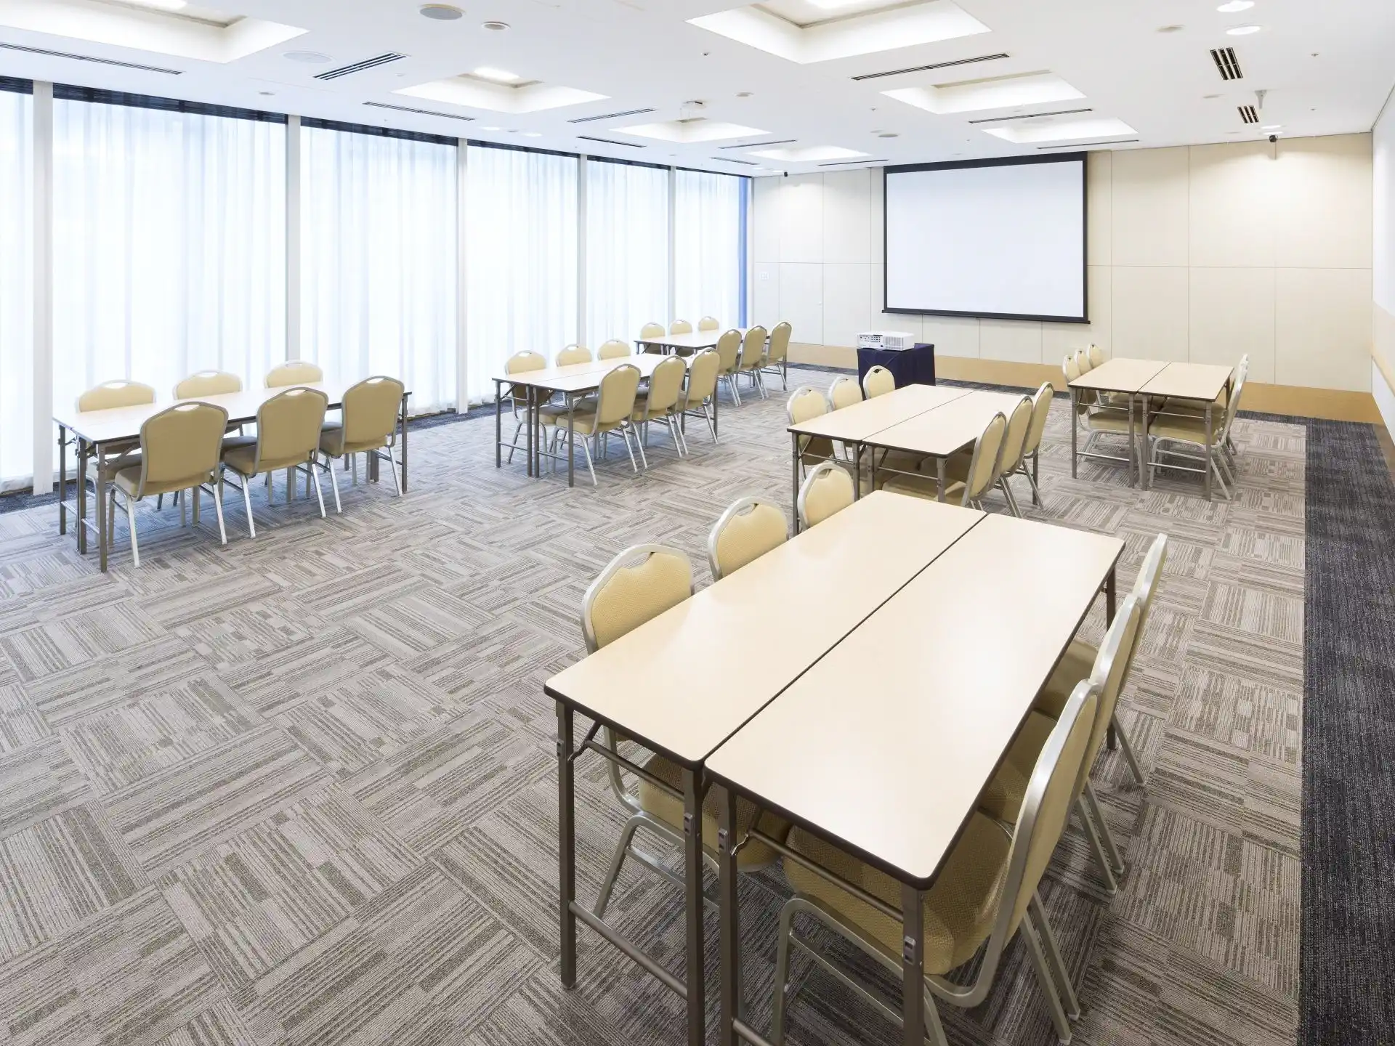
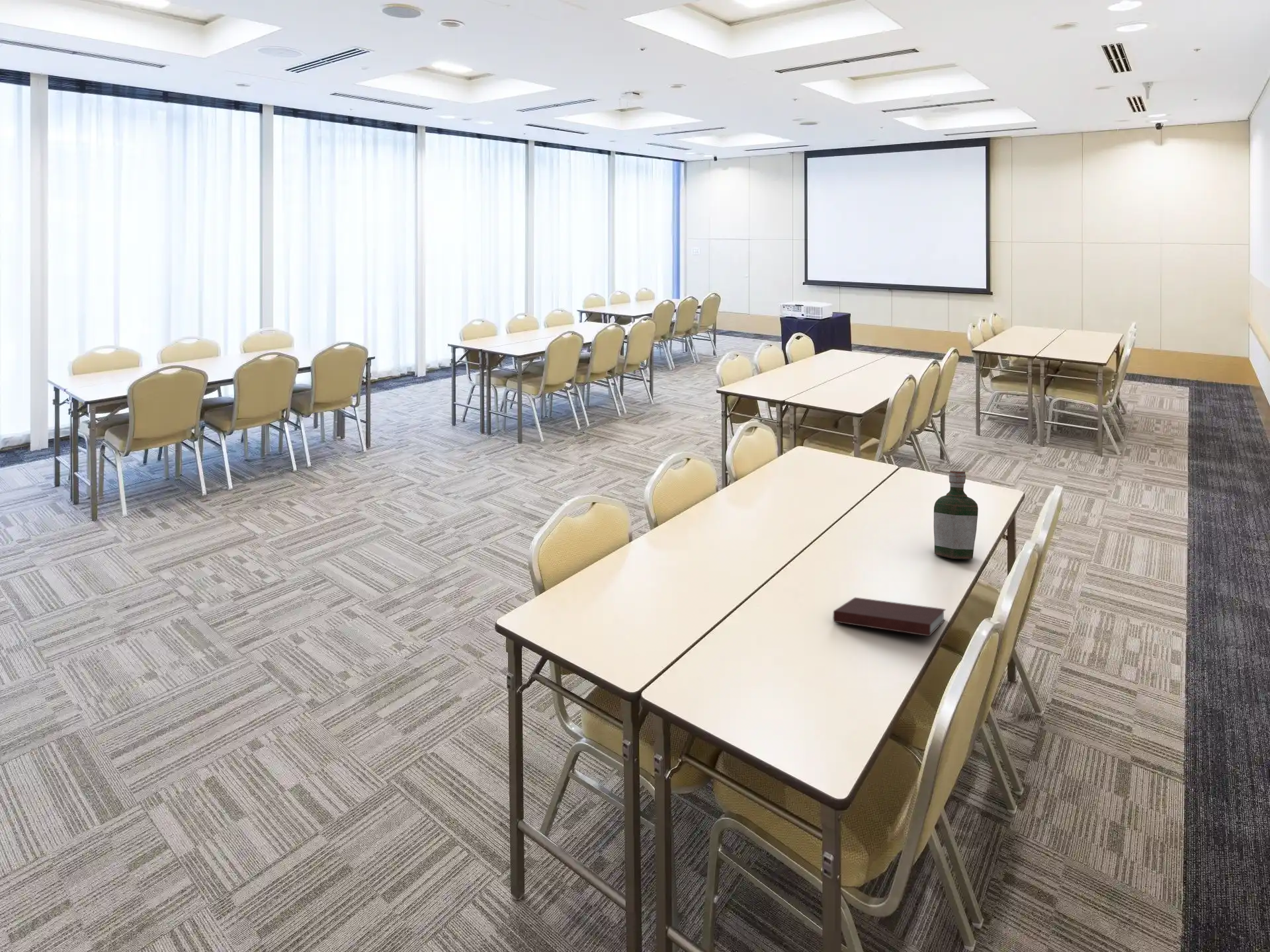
+ bottle (955, 514)
+ notebook (889, 615)
